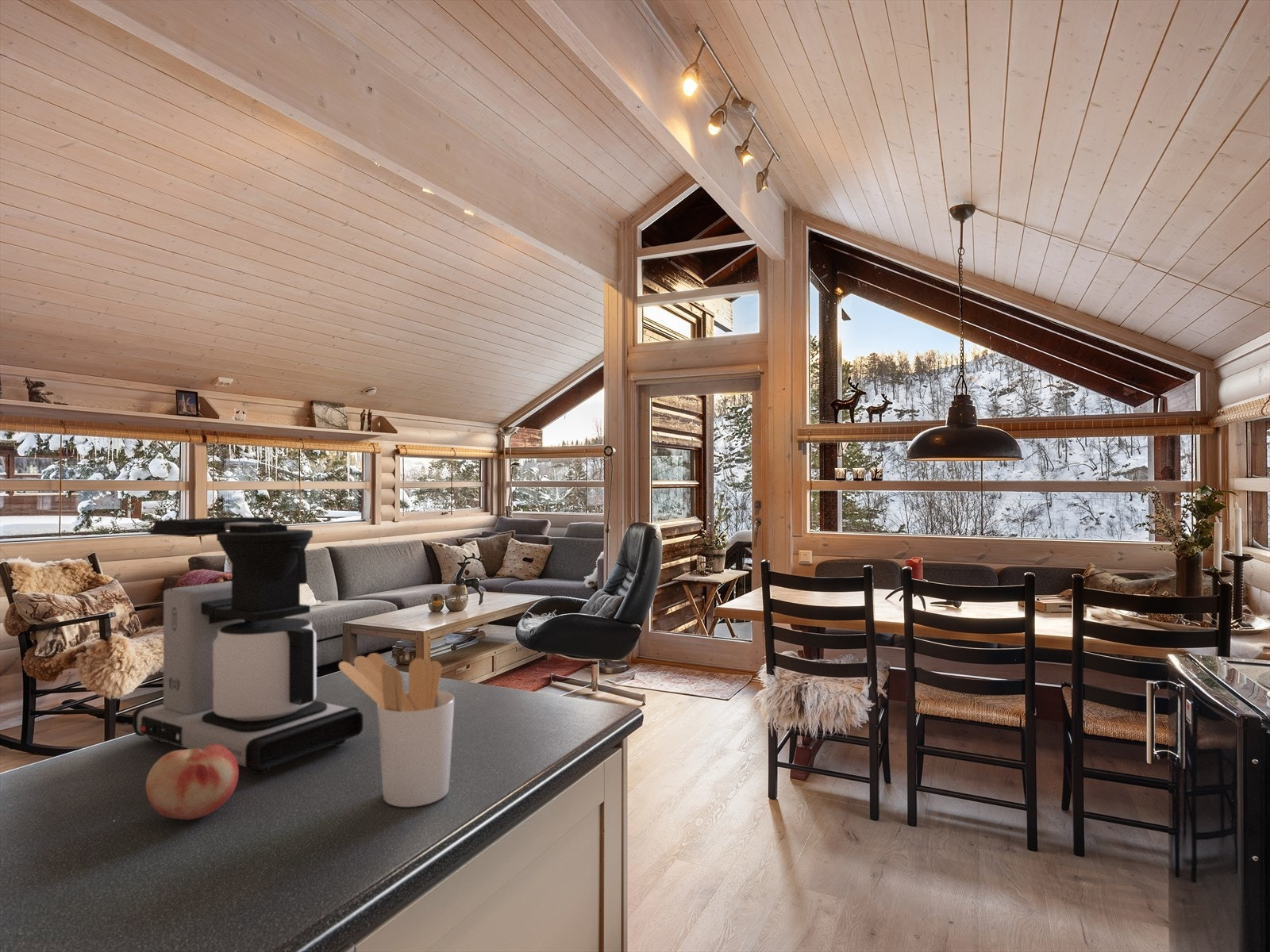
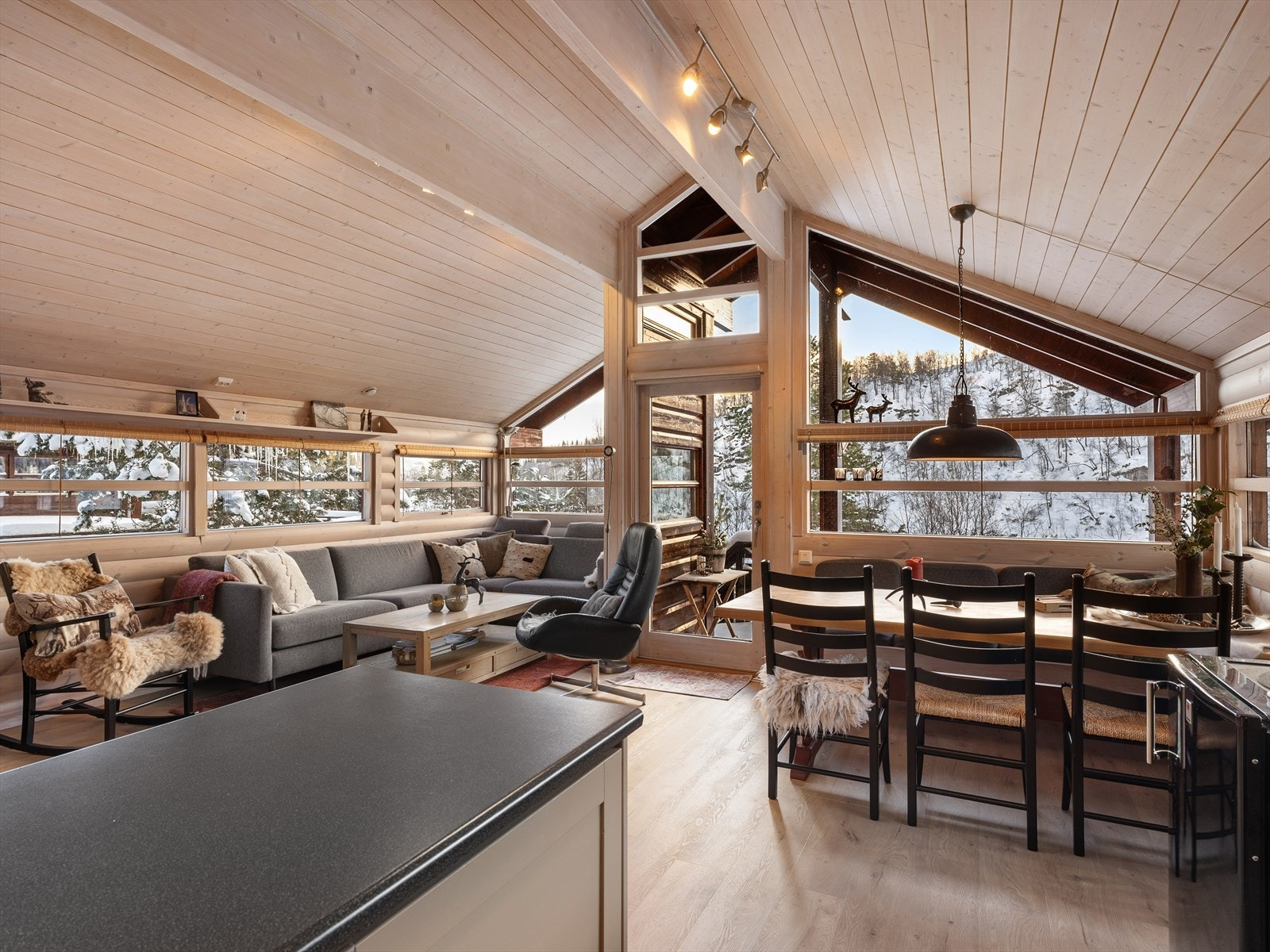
- utensil holder (398, 722)
- fruit (193, 781)
- coffee maker (247, 631)
